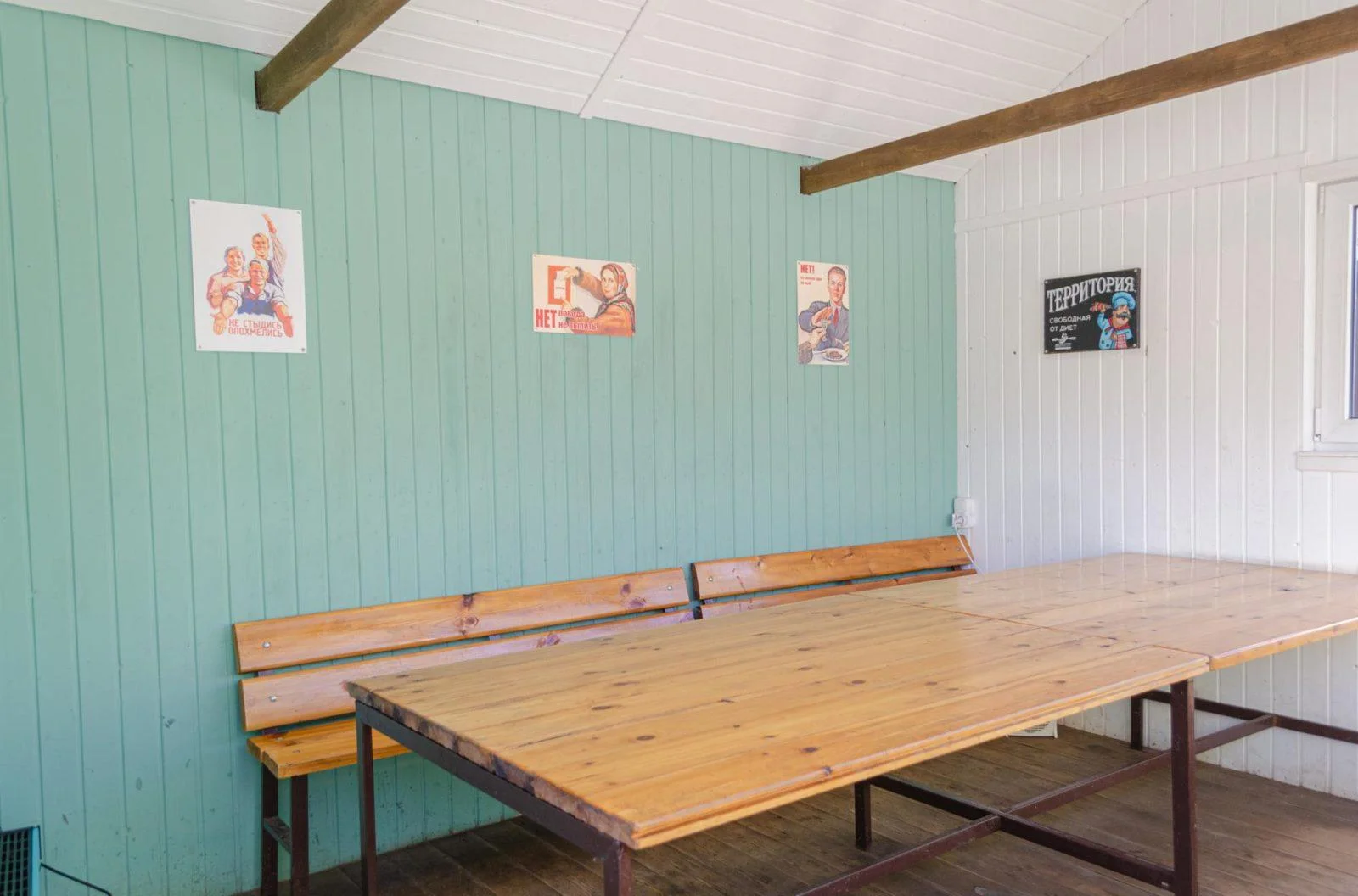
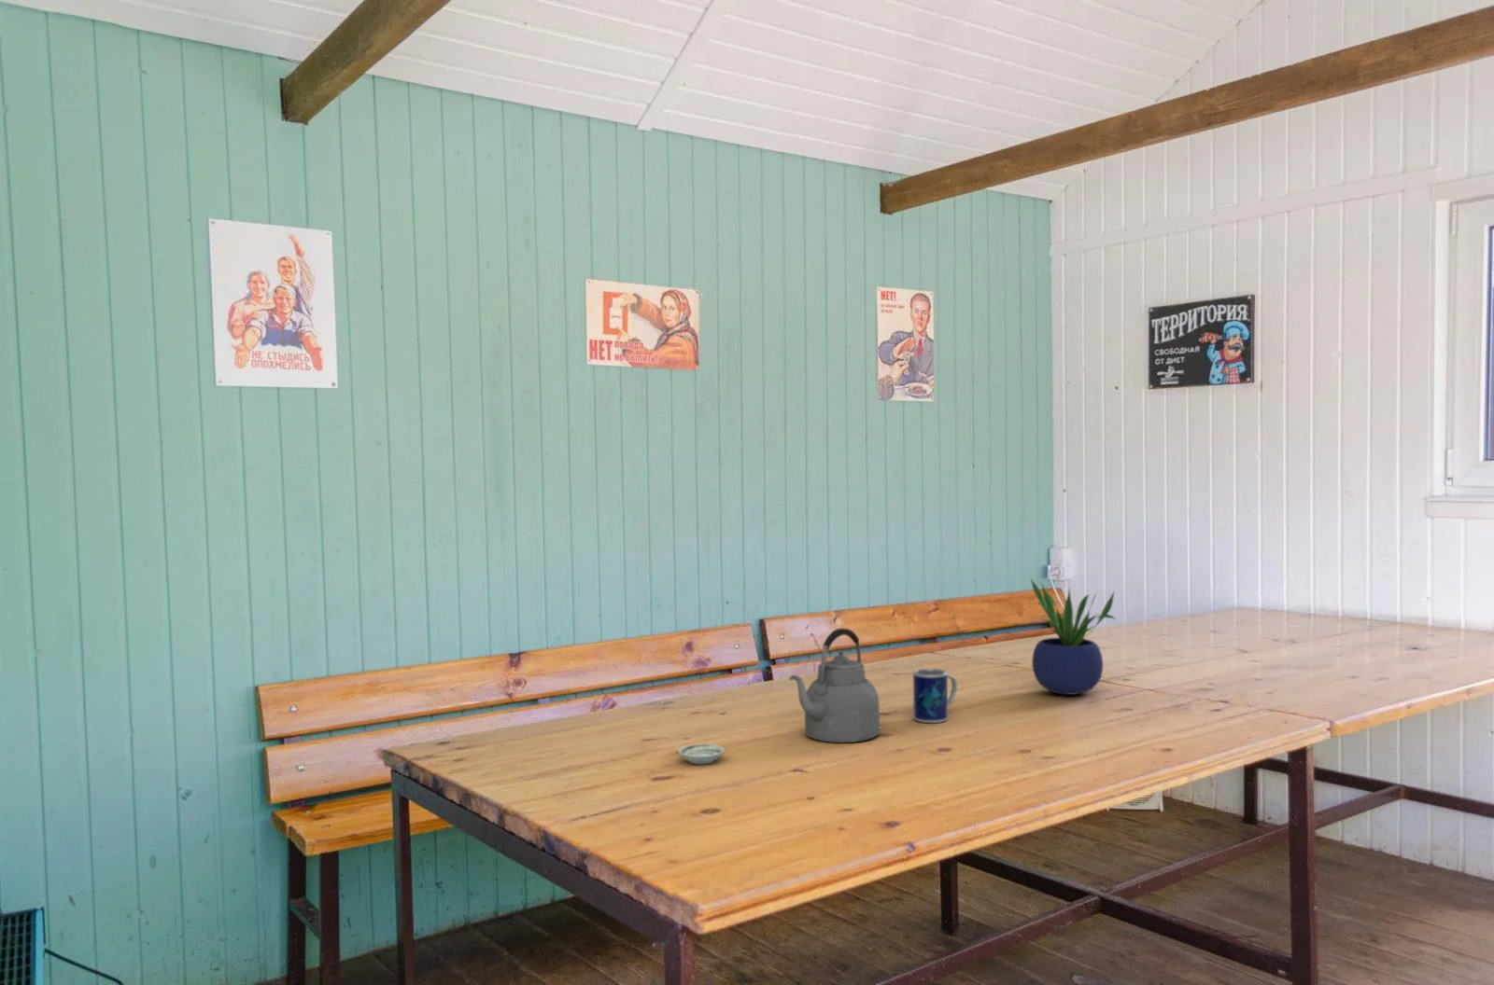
+ kettle (830, 684)
+ saucer (701, 754)
+ potted plant (1067, 634)
+ mug (936, 694)
